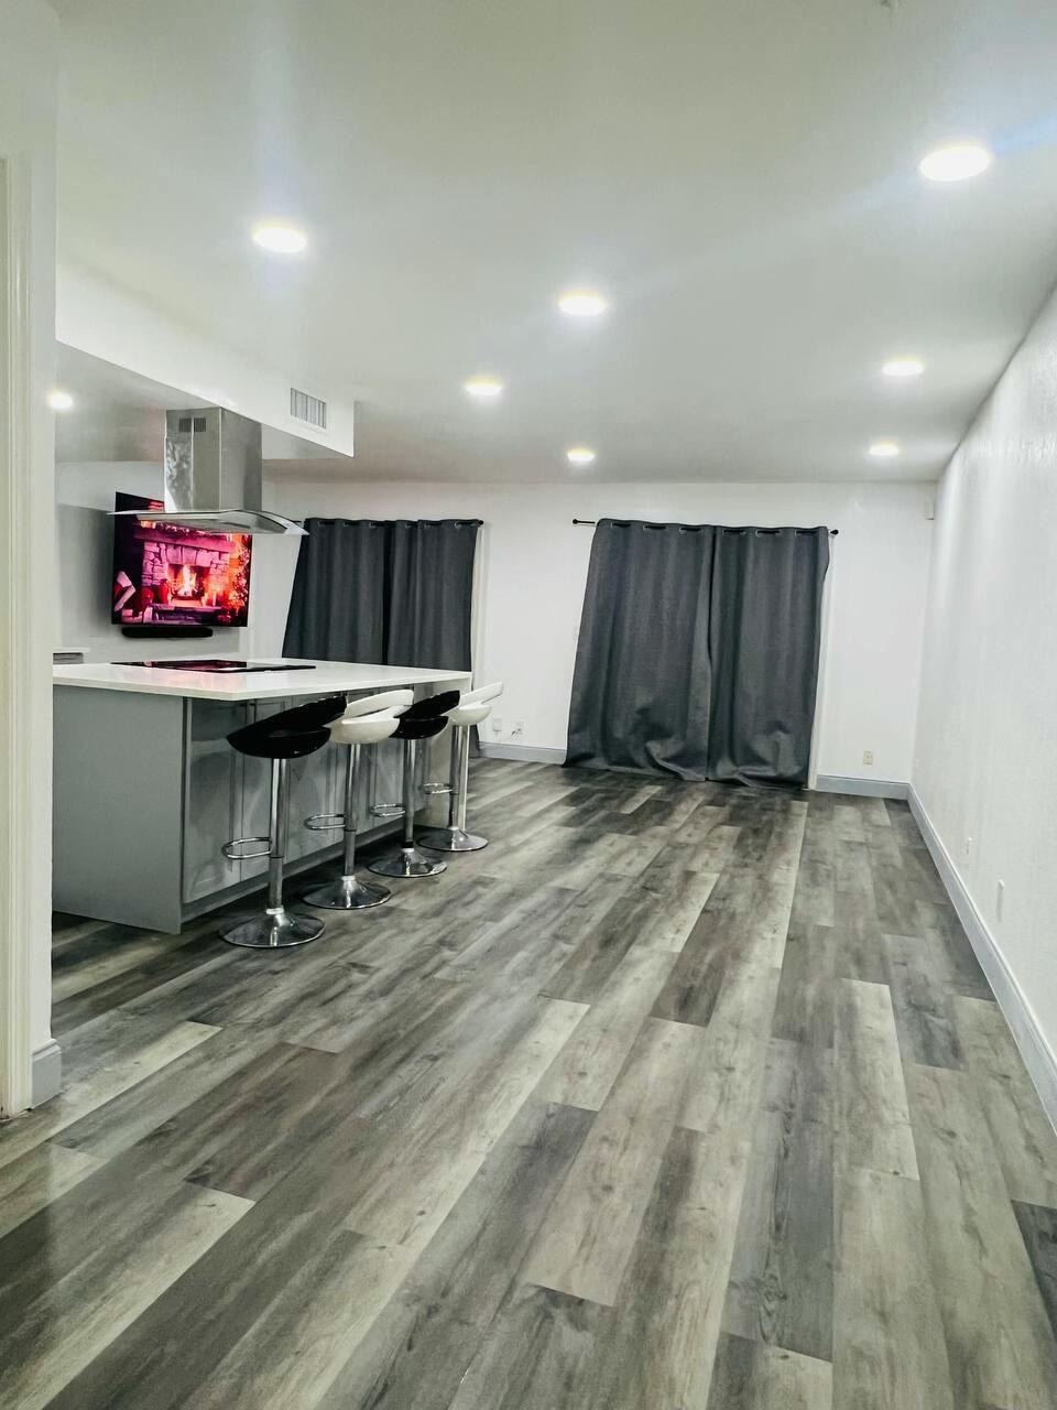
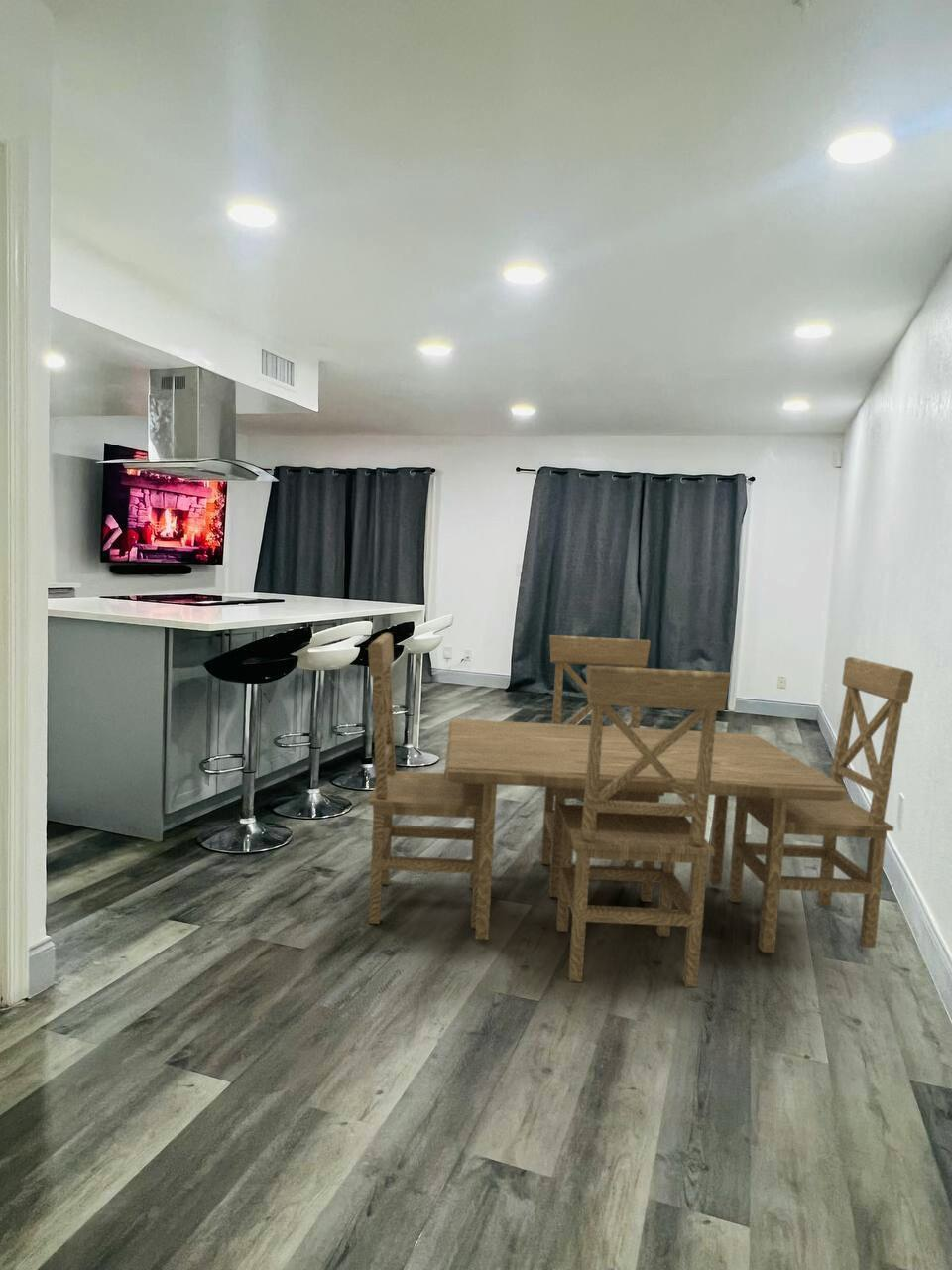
+ dining set (622, 784)
